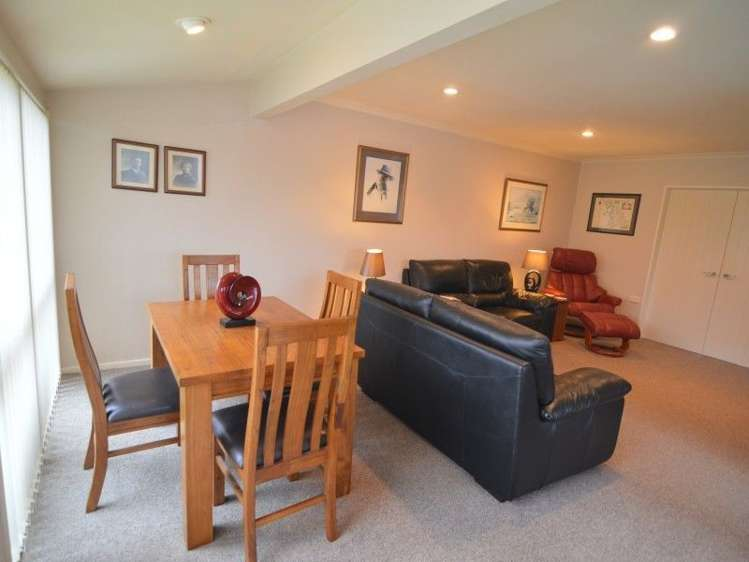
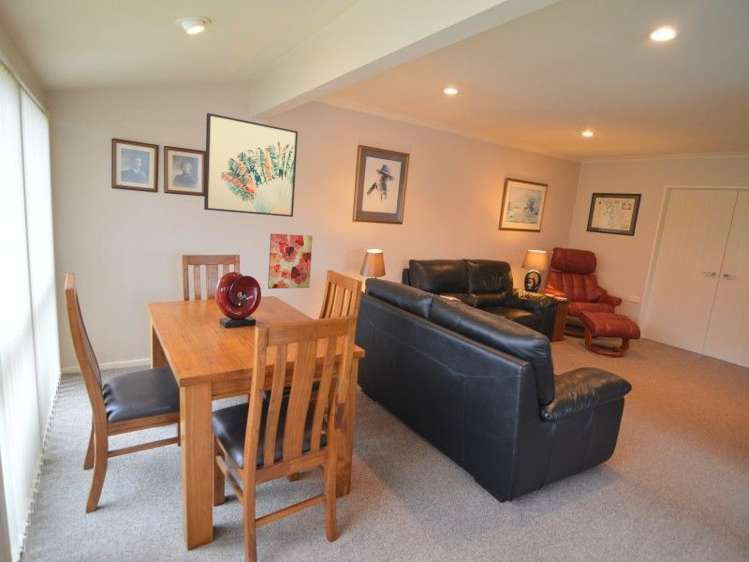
+ wall art (290, 261)
+ wall art (252, 169)
